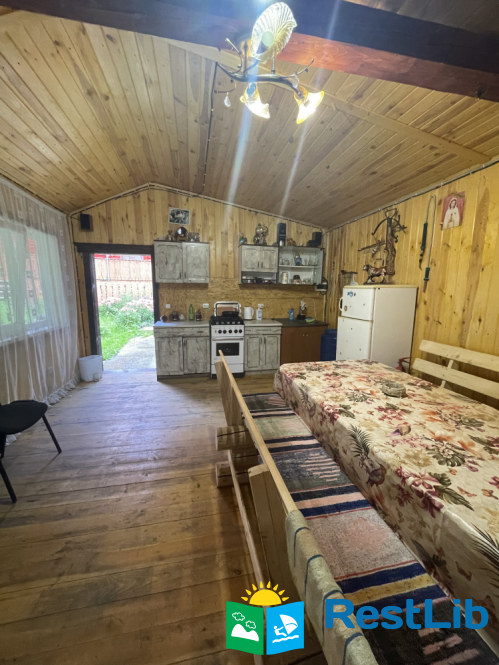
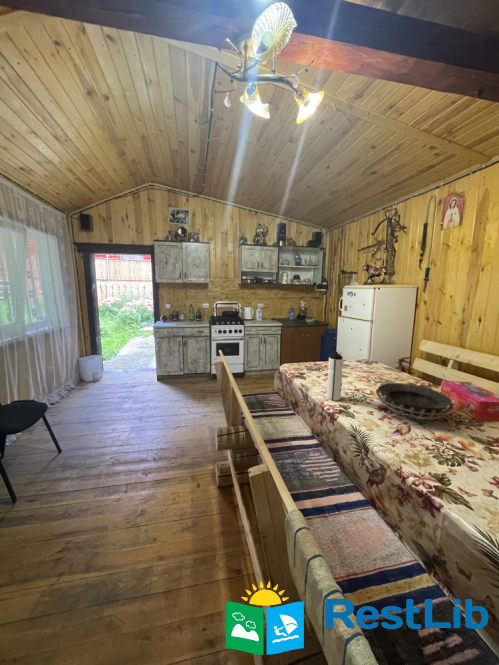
+ tissue box (472, 399)
+ water bottle (335, 375)
+ decorative bowl (412, 403)
